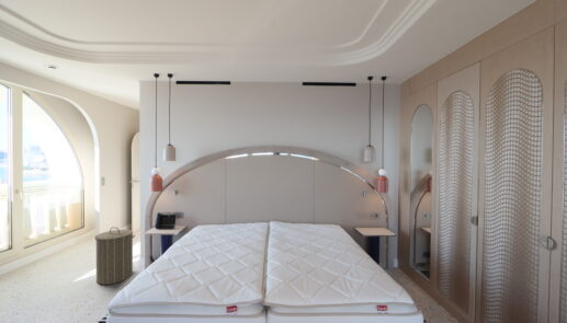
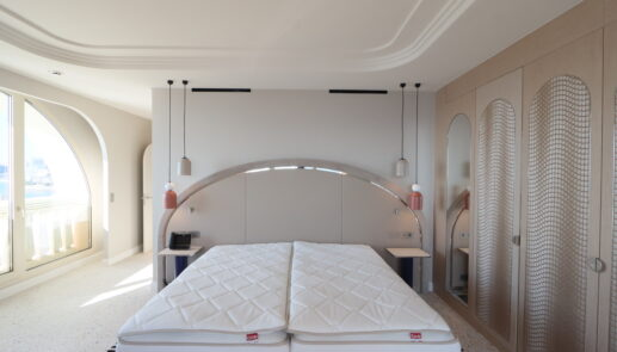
- laundry hamper (114, 252)
